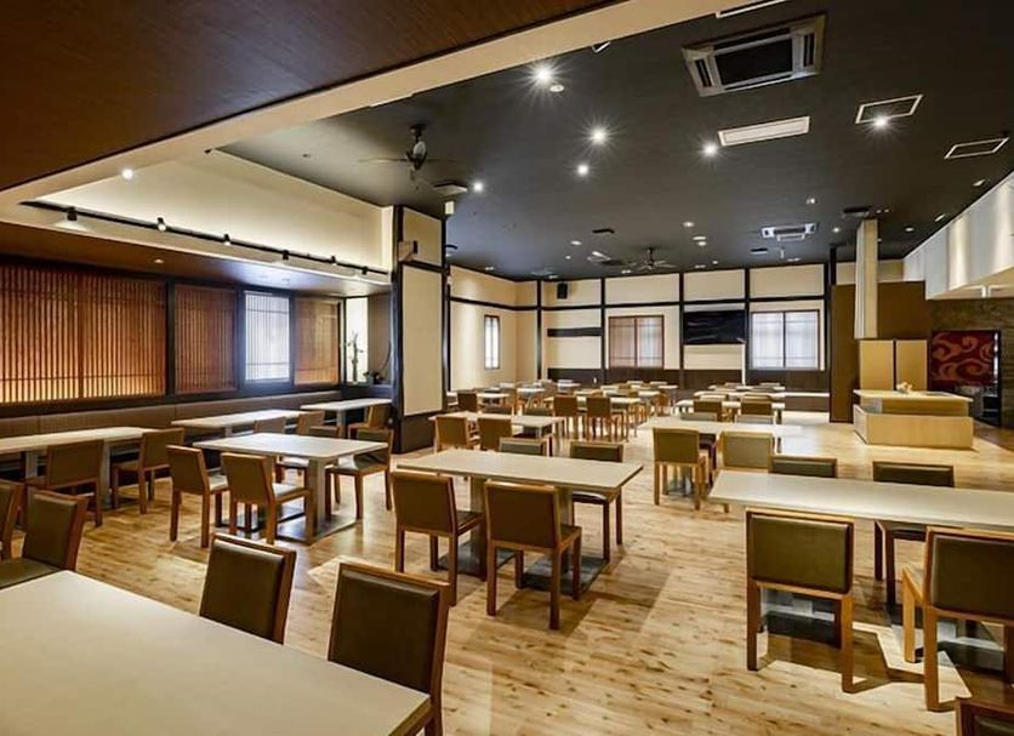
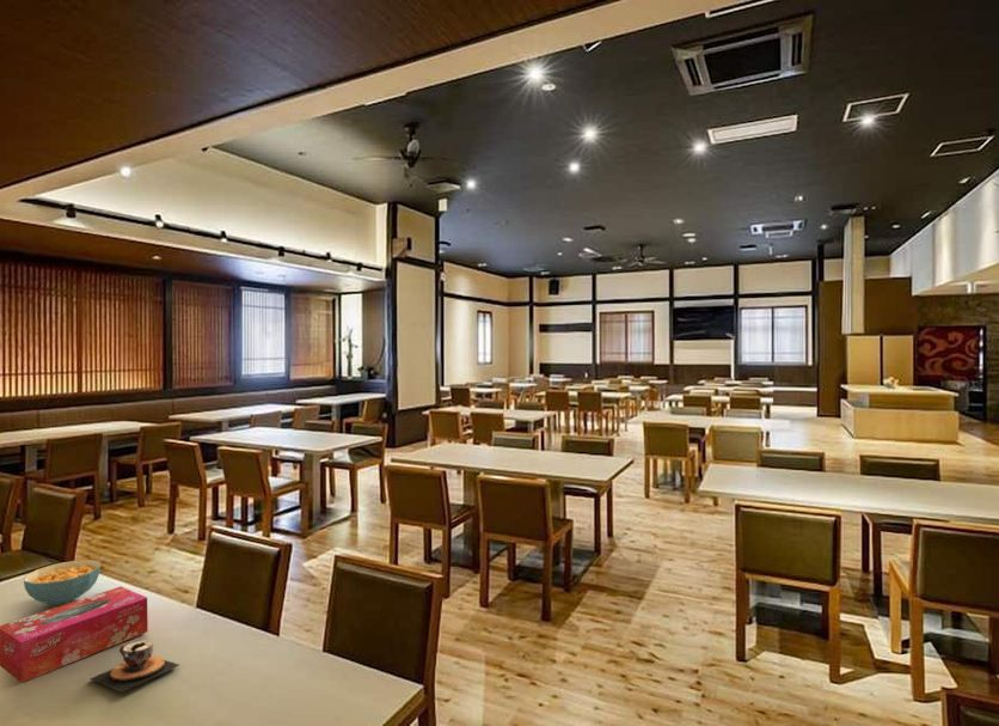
+ tissue box (76, 629)
+ teacup (135, 660)
+ cereal bowl (63, 585)
